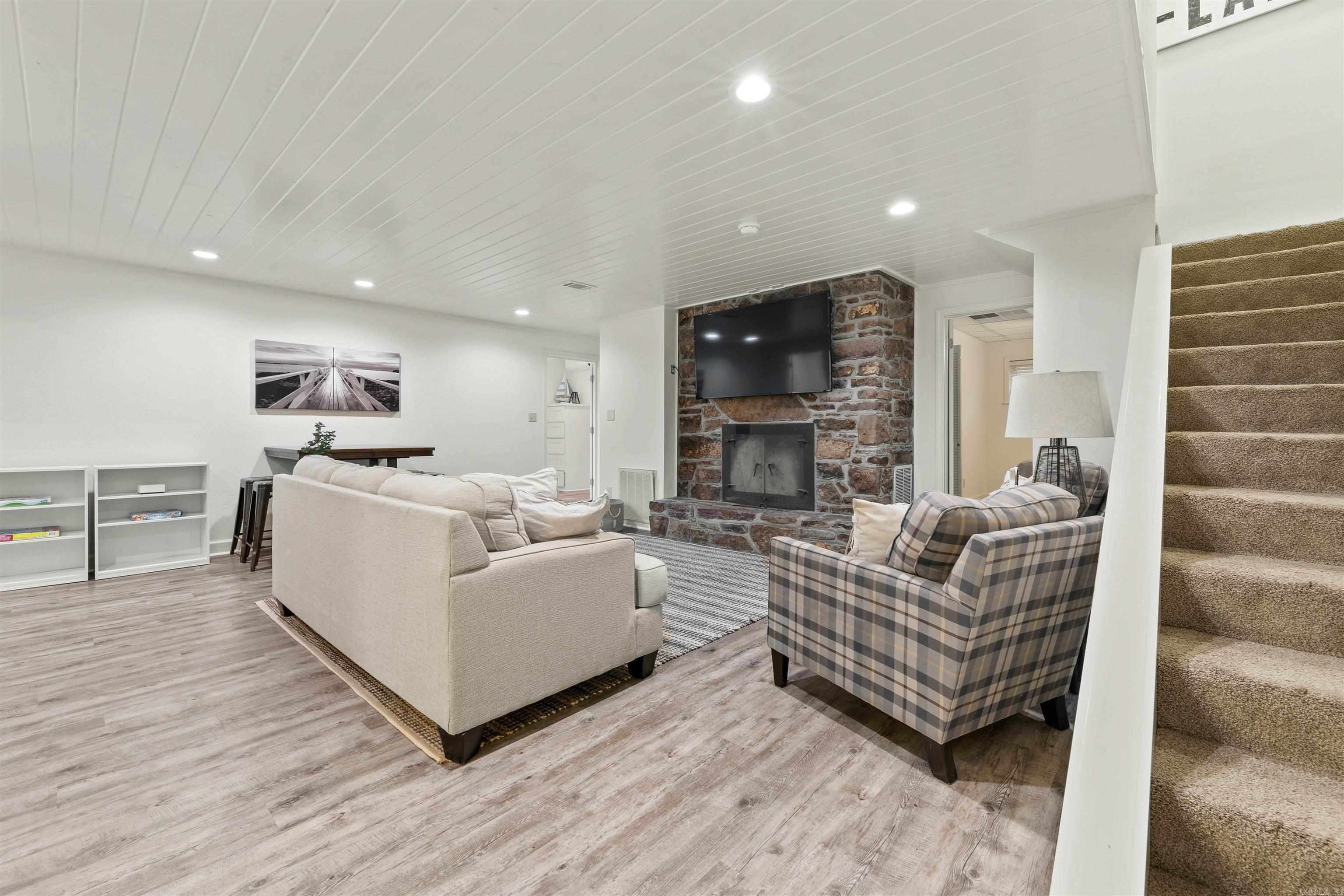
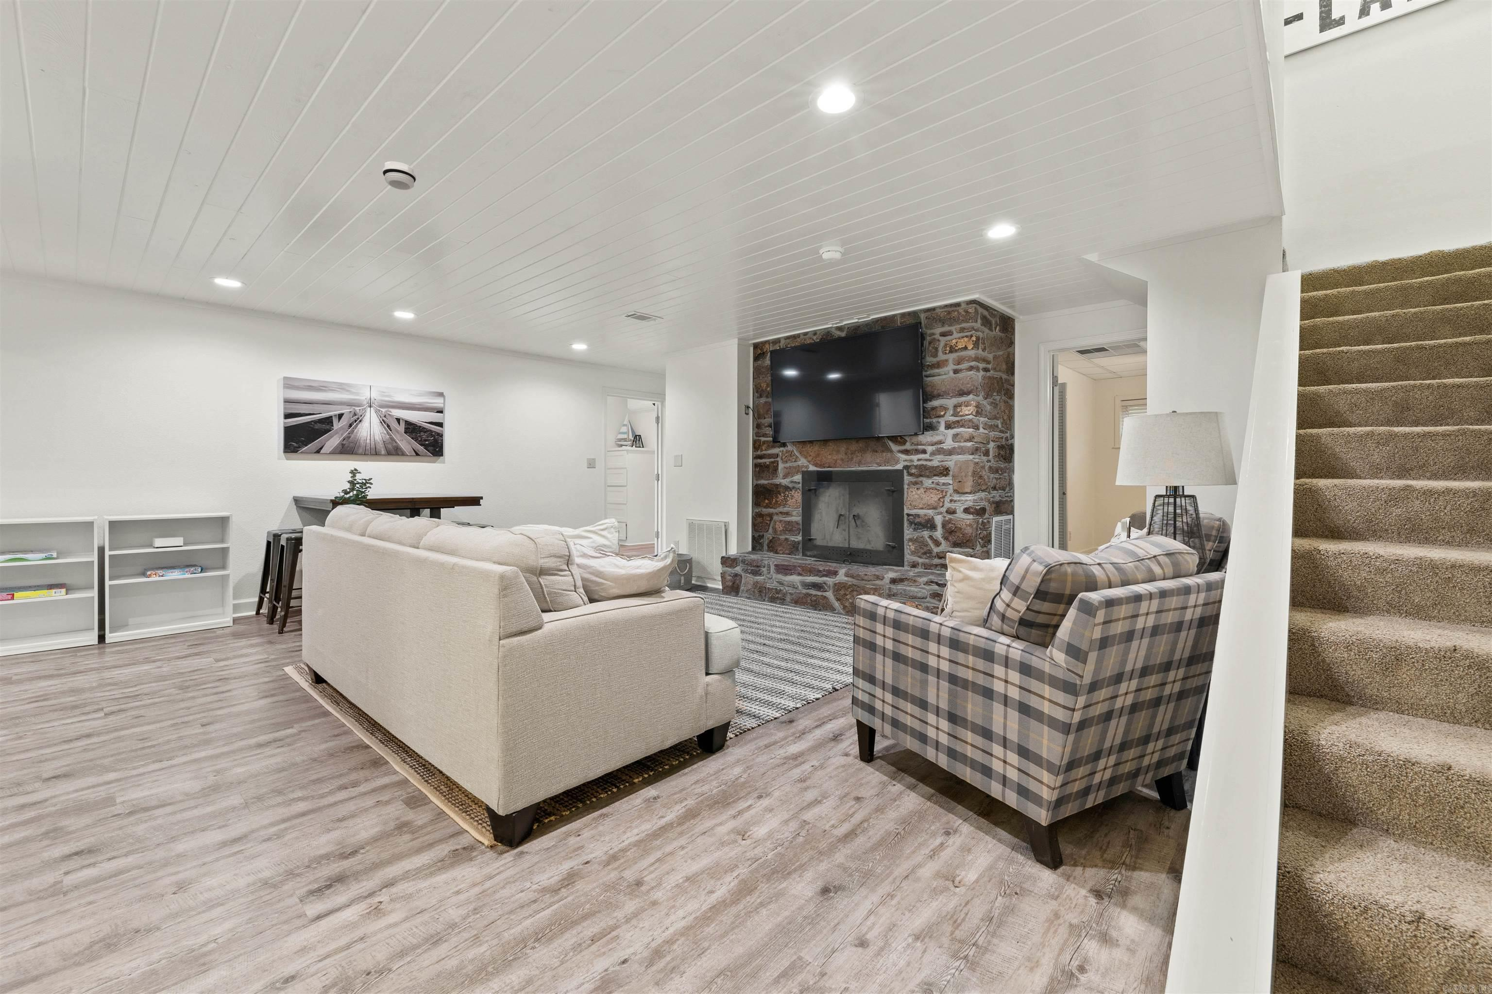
+ smoke detector (400, 176)
